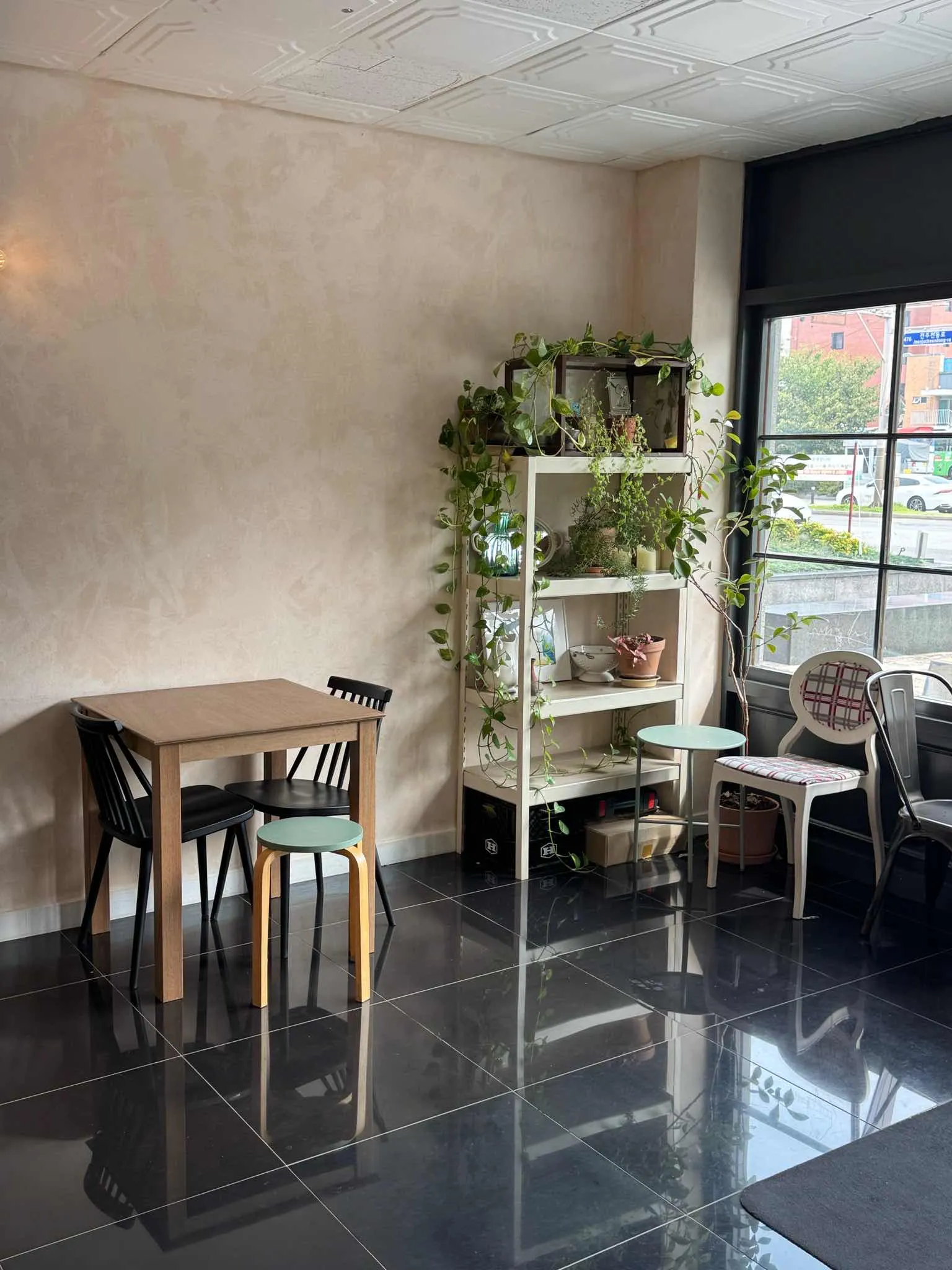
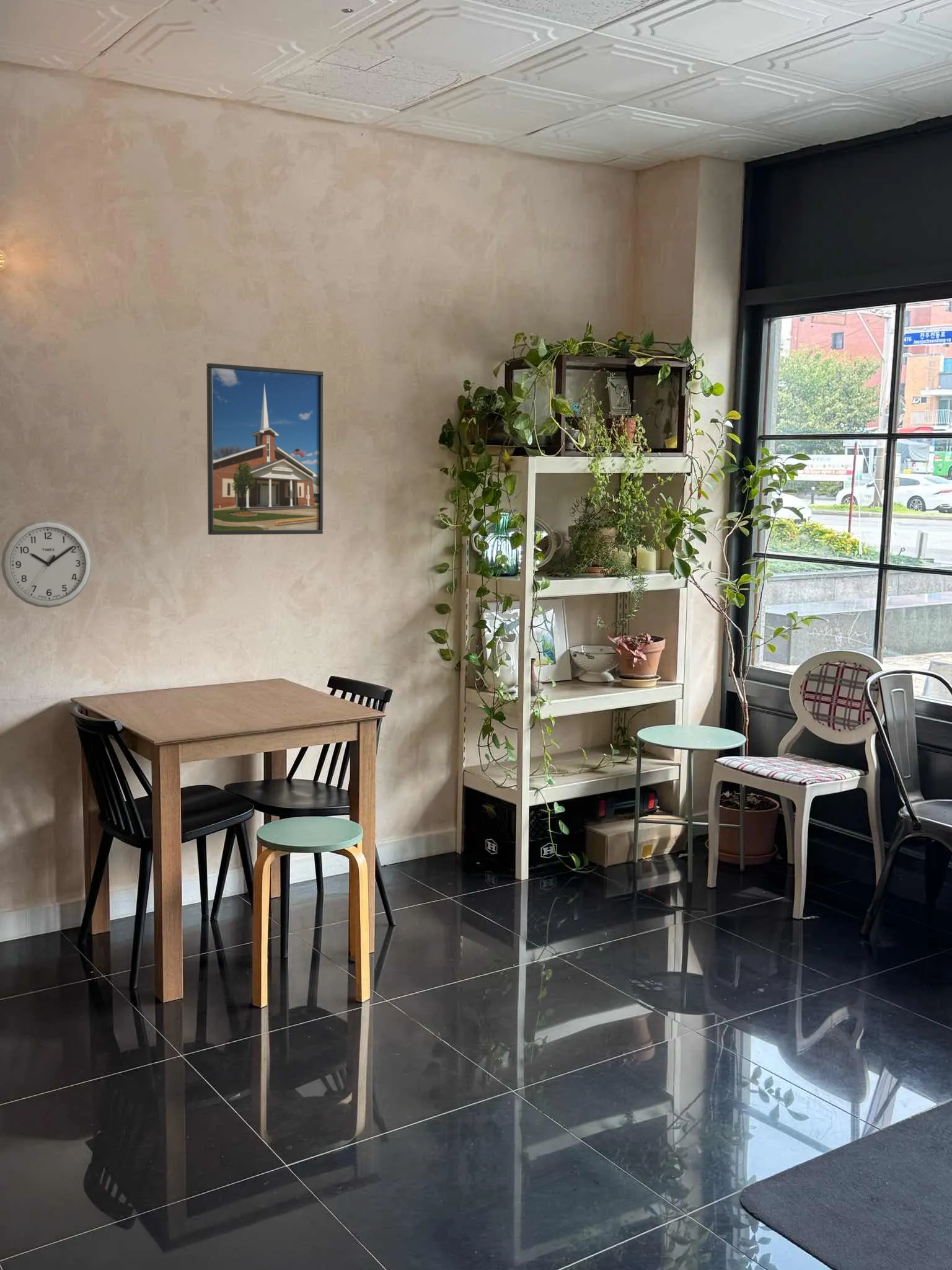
+ wall clock (48, 564)
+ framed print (267, 451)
